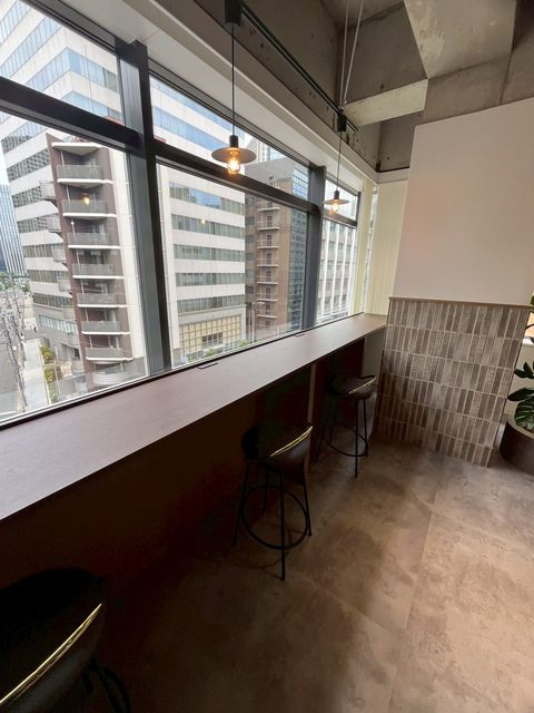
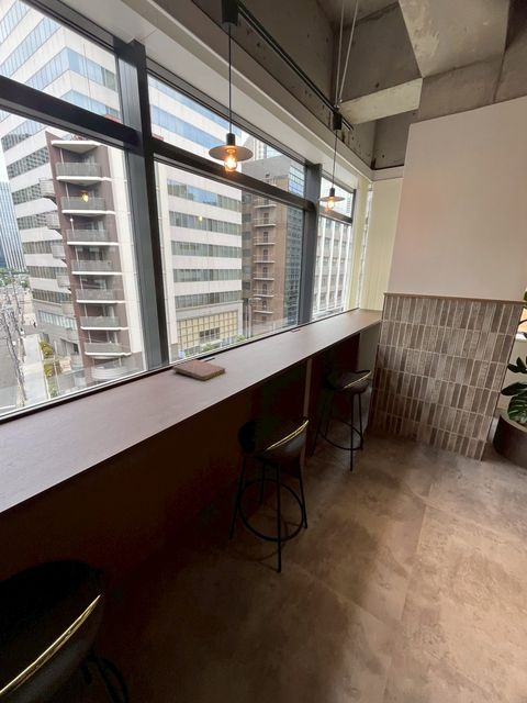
+ notebook (199, 369)
